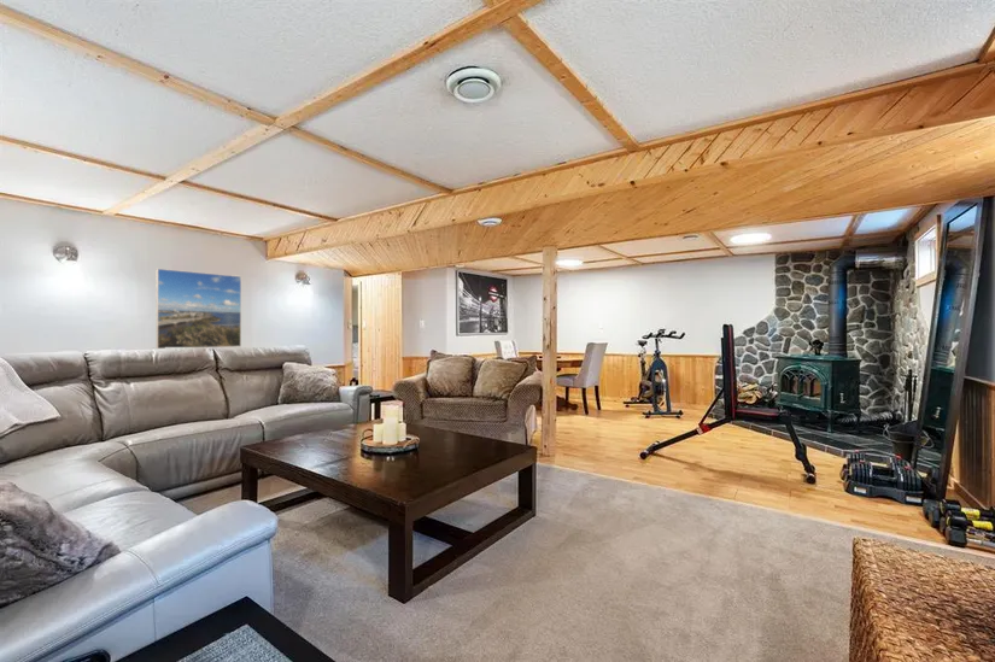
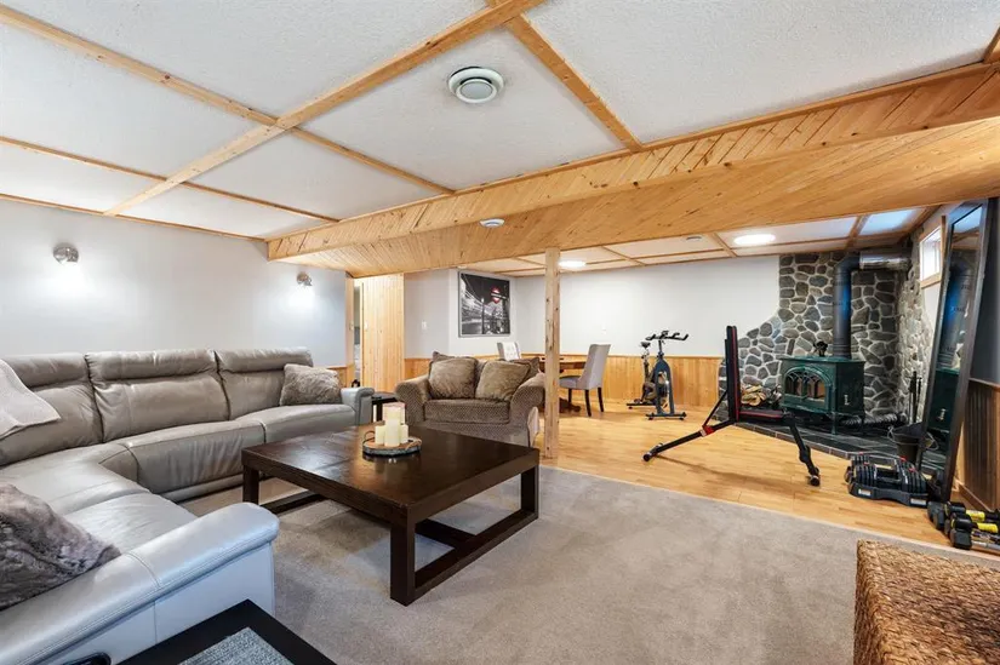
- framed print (200, 310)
